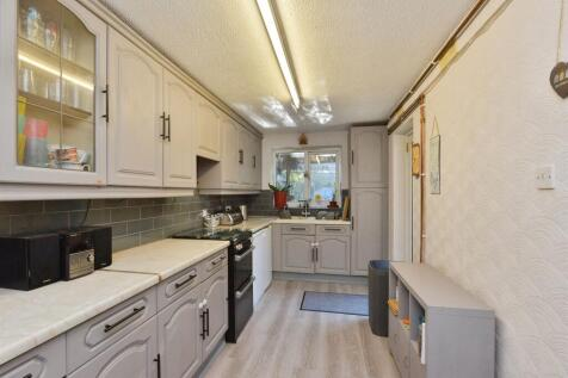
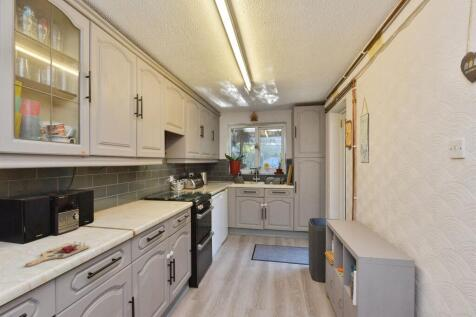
+ cutting board (55, 252)
